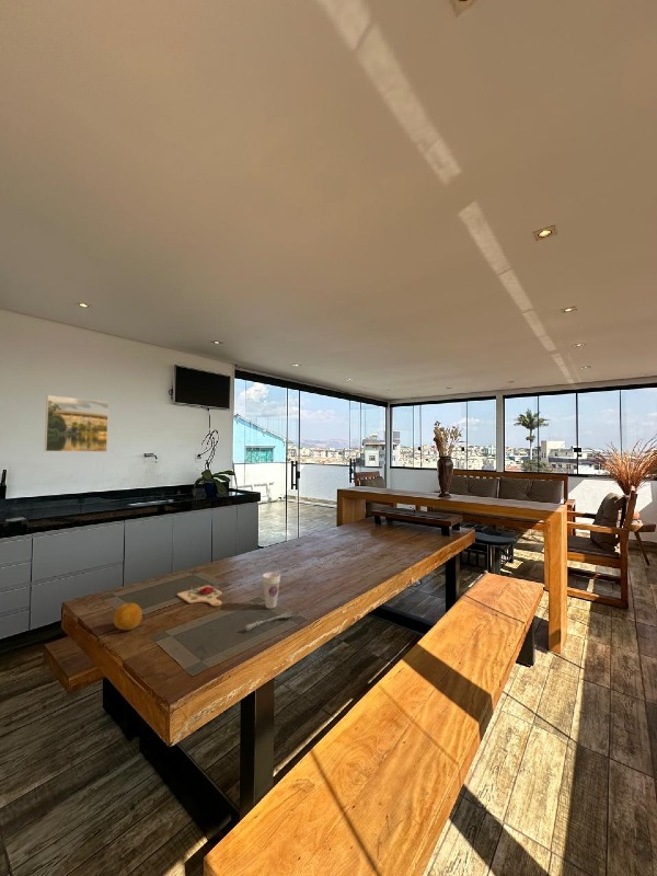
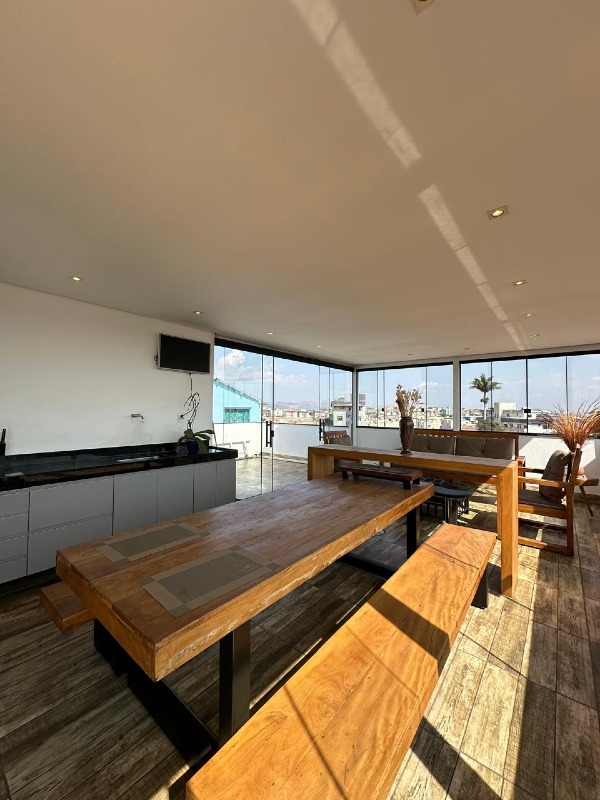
- soupspoon (272, 619)
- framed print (78, 425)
- cutting board (205, 595)
- cup (270, 590)
- fruit (127, 616)
